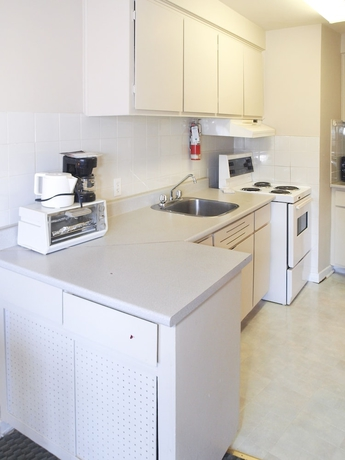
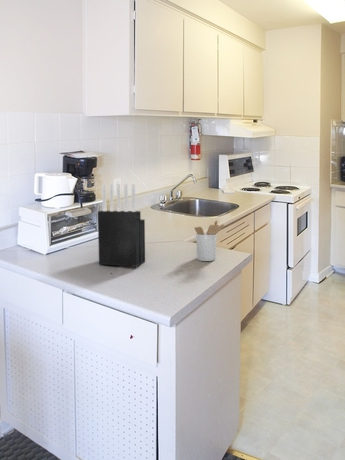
+ utensil holder (209, 240)
+ knife block (122, 223)
